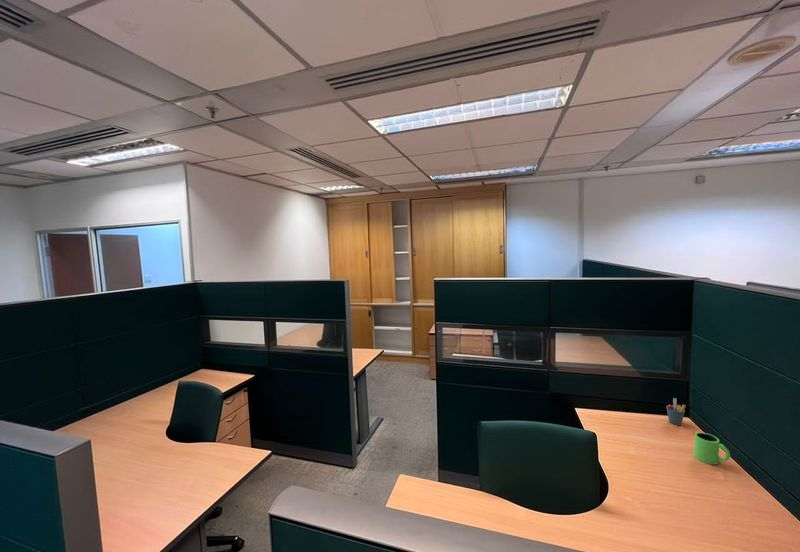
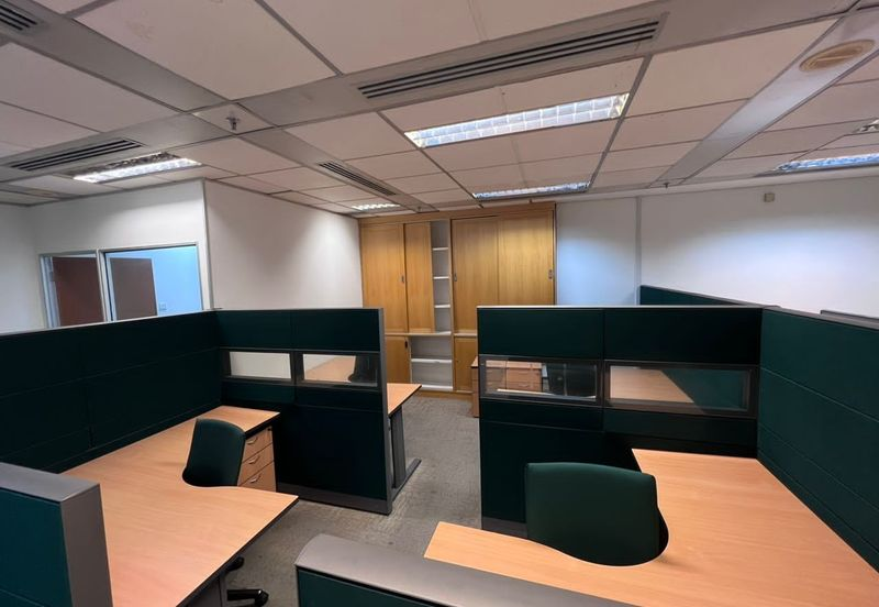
- mug (711, 450)
- pen holder (675, 412)
